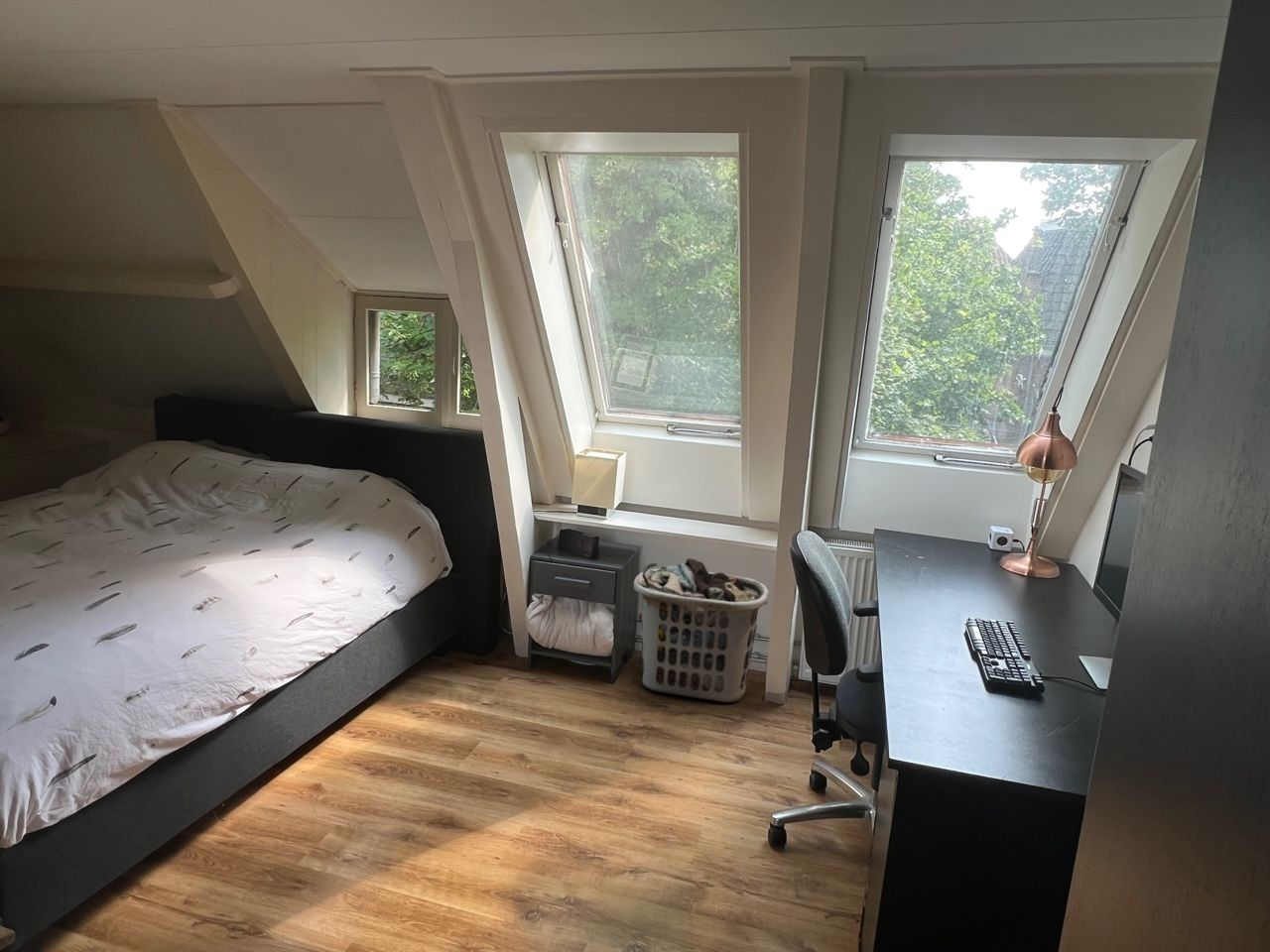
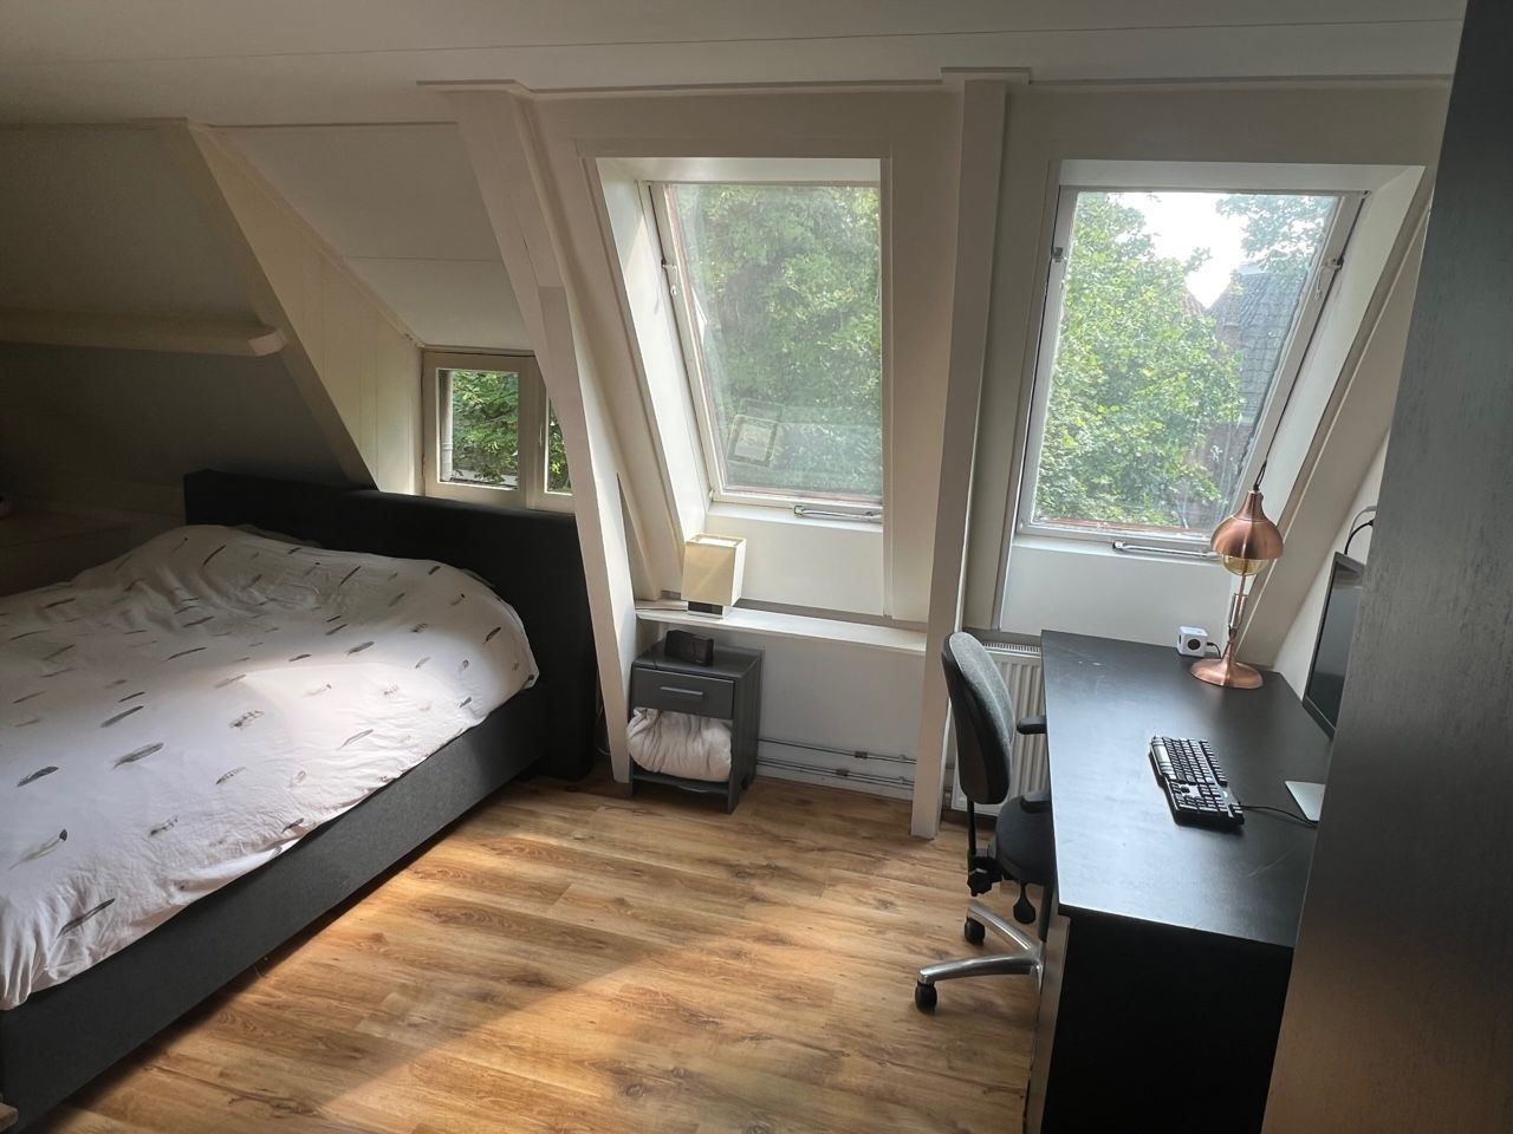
- clothes hamper (698, 625)
